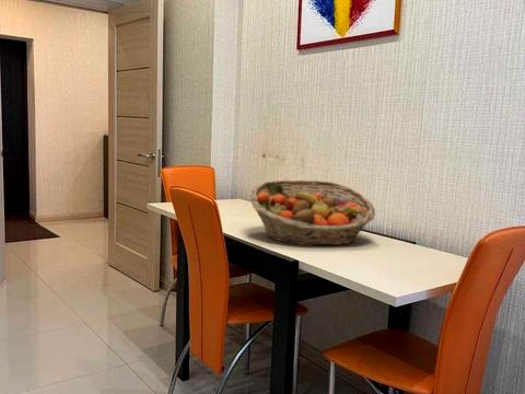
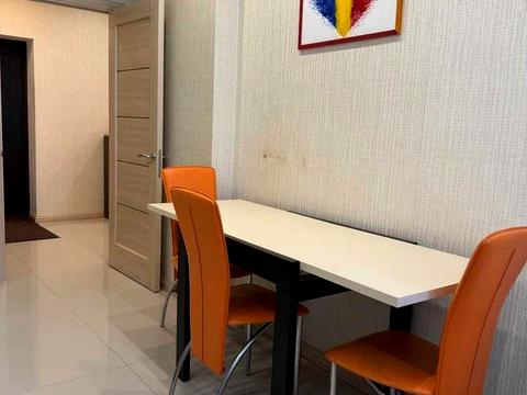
- fruit basket (311, 210)
